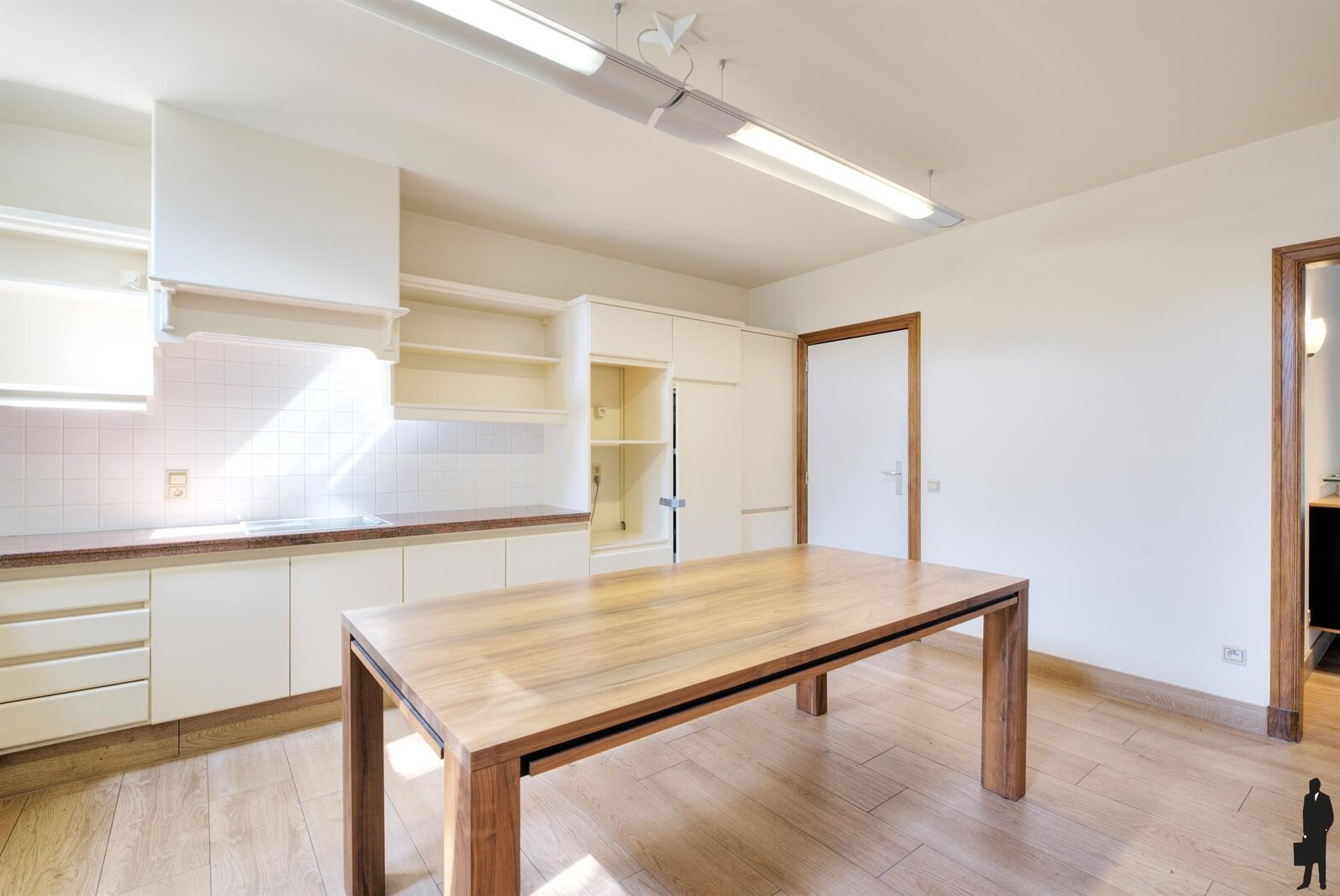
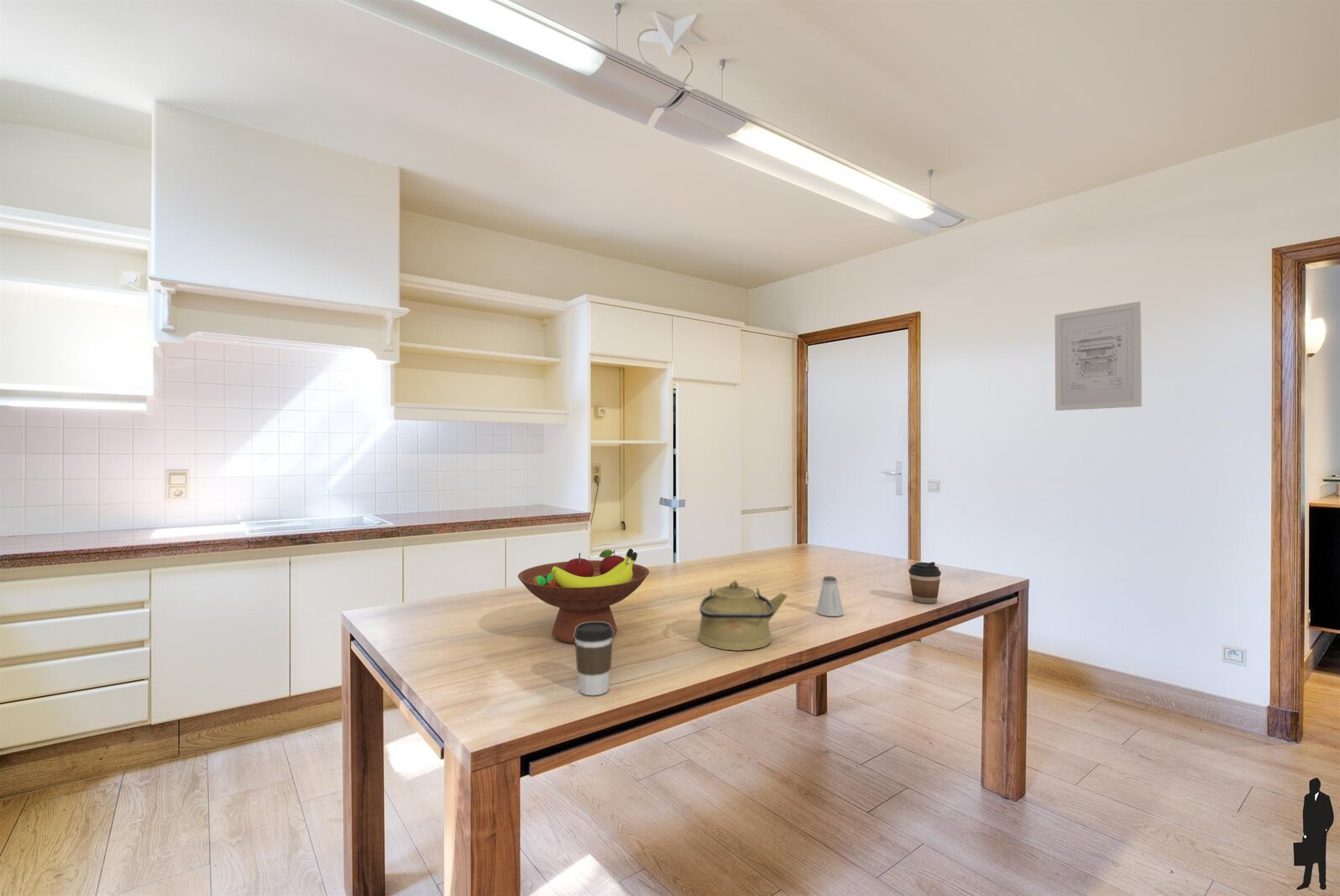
+ saltshaker (830, 595)
+ coffee cup (924, 581)
+ kettle (742, 609)
+ fruit bowl (584, 591)
+ wall art (1096, 359)
+ coffee cup (594, 658)
